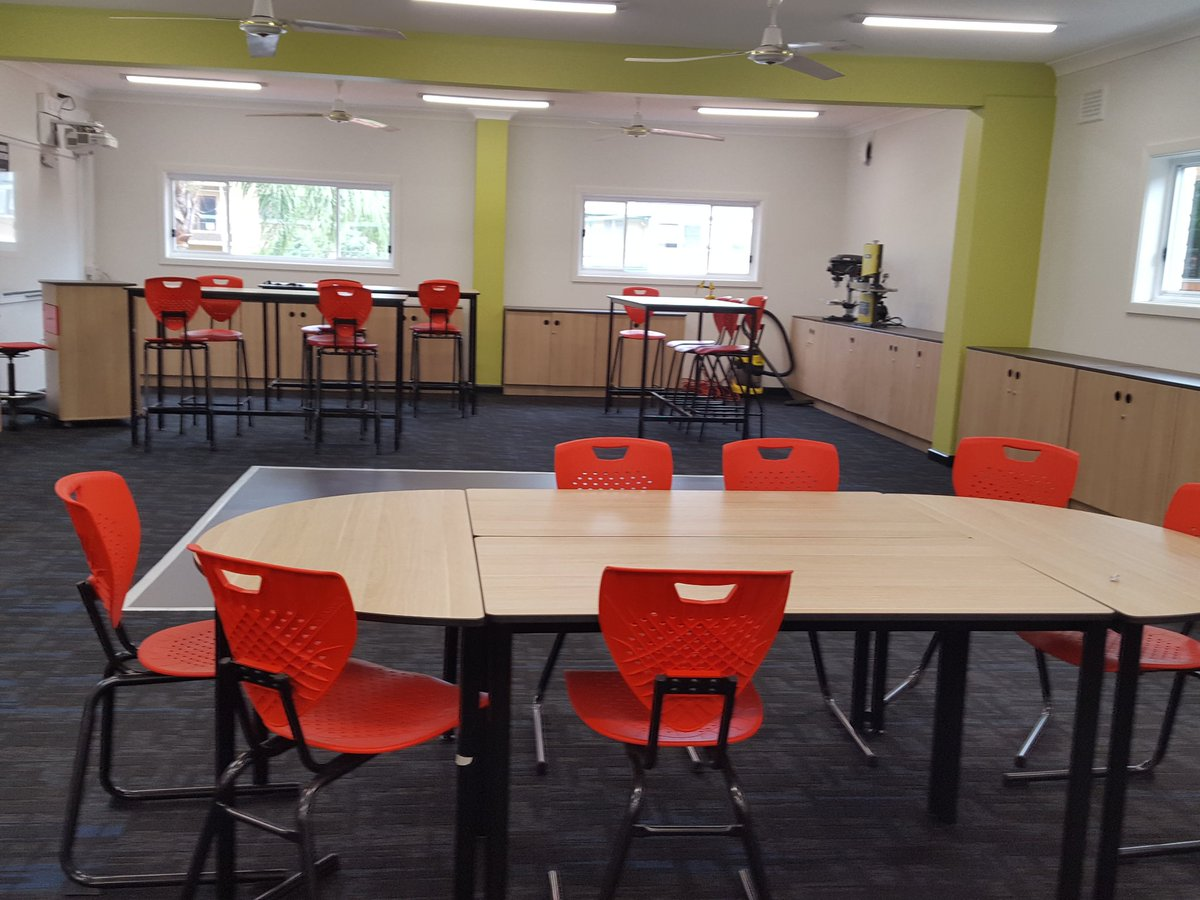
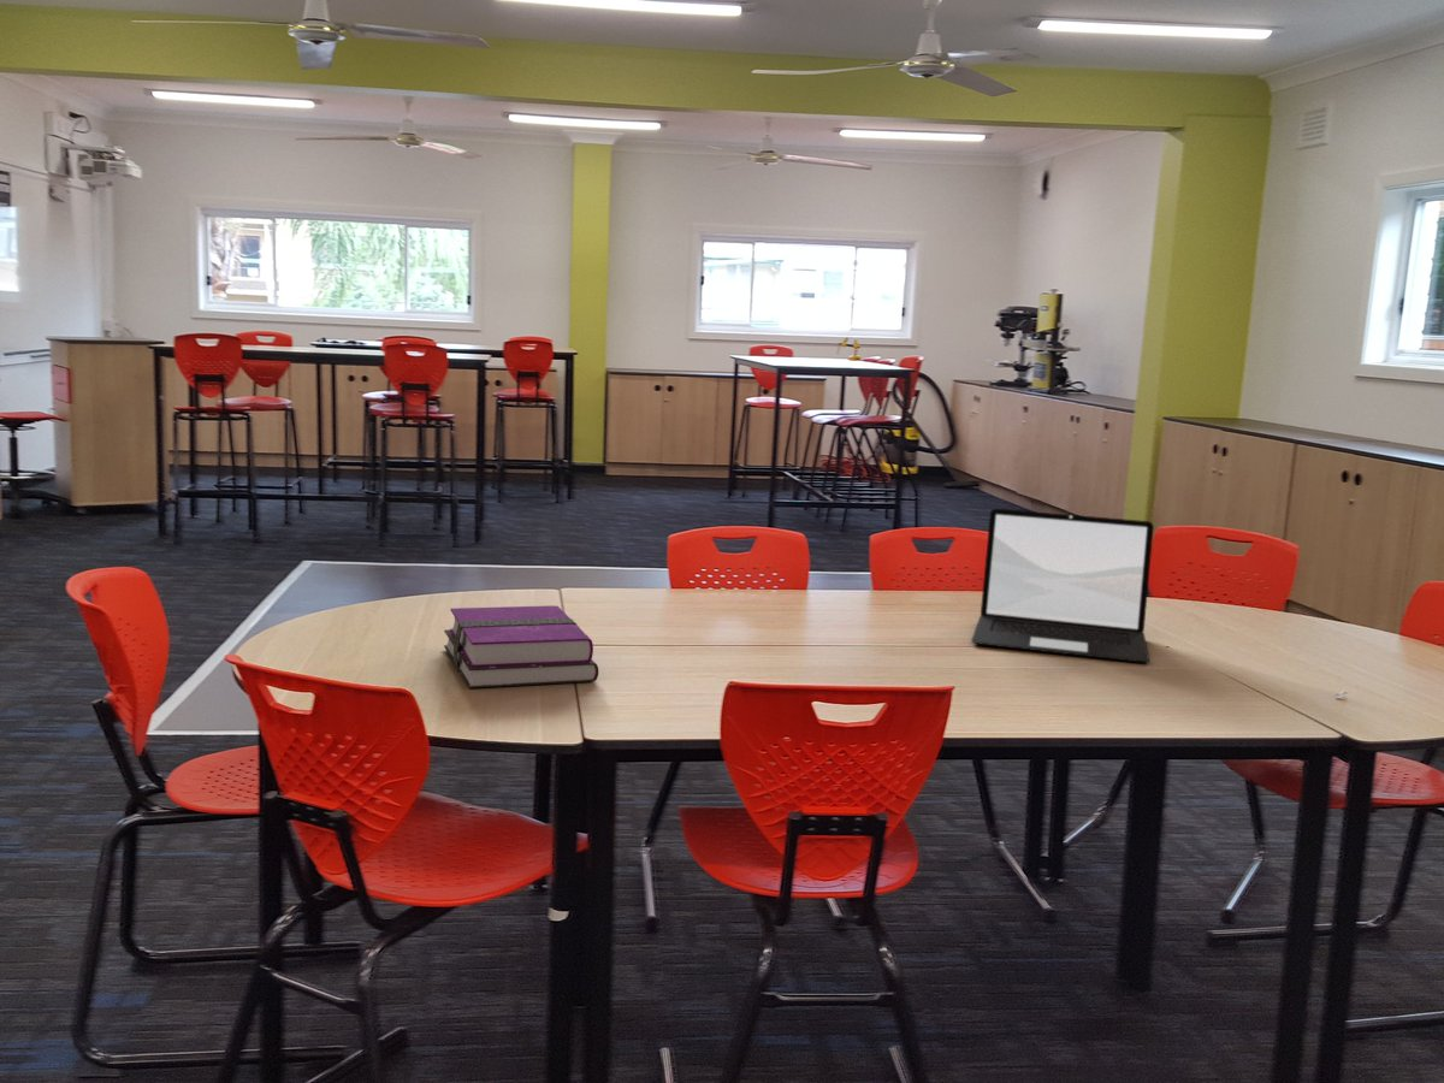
+ hardback book (517, 643)
+ laptop (1065, 581)
